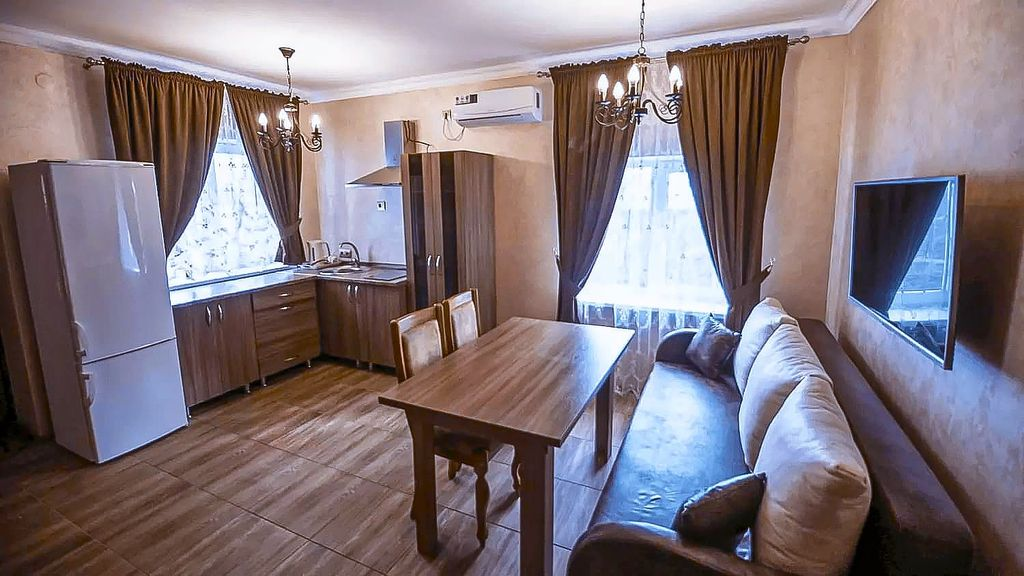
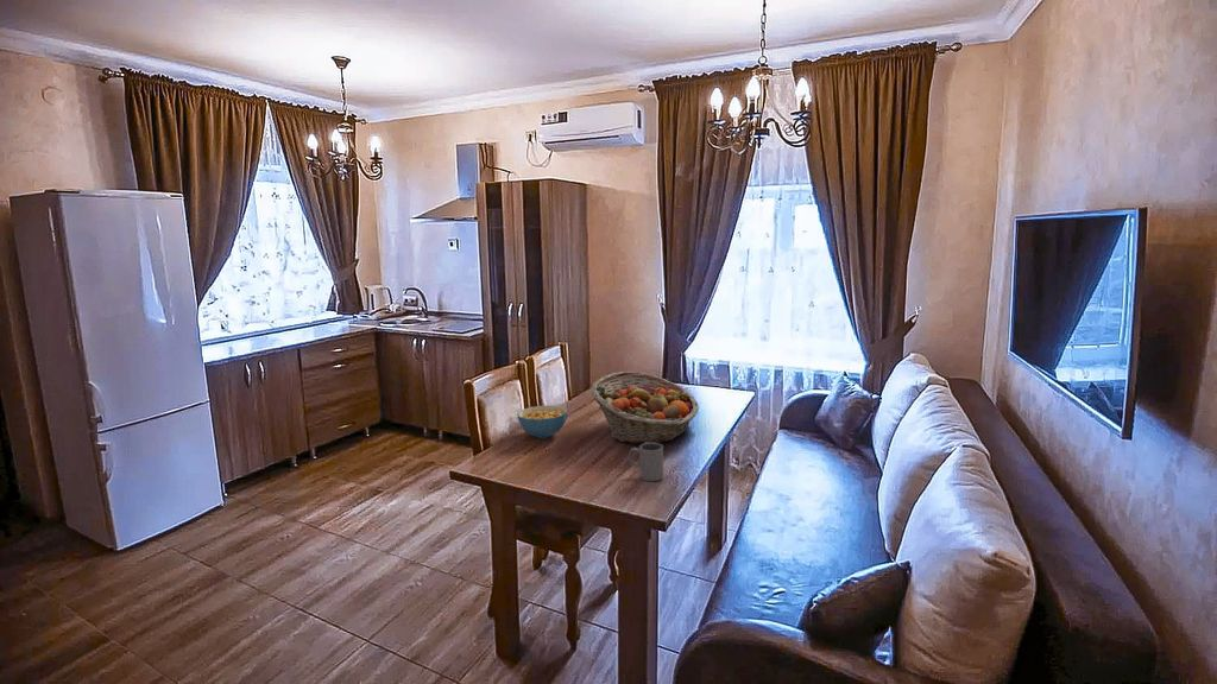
+ fruit basket (644, 405)
+ cereal bowl (542, 424)
+ mug (645, 461)
